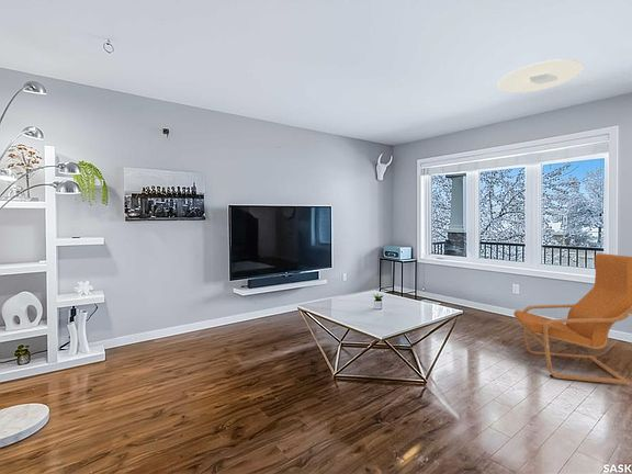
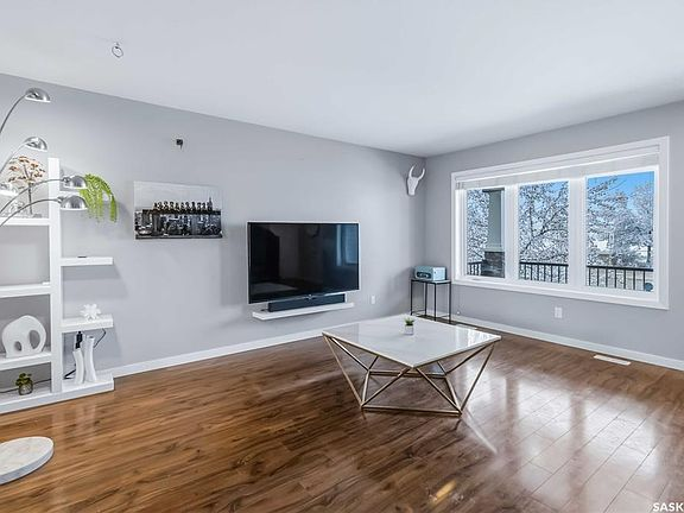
- ceiling light (538, 74)
- armchair (571, 311)
